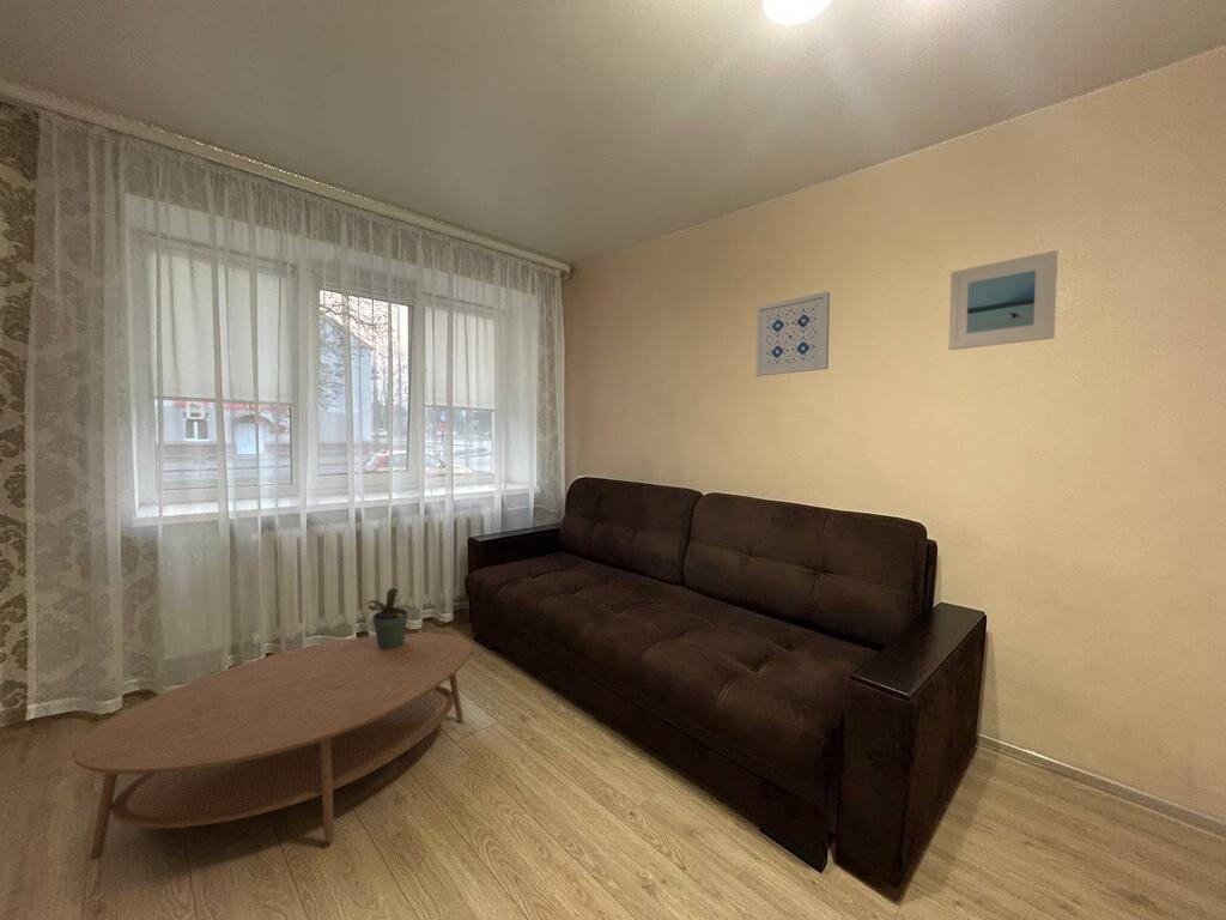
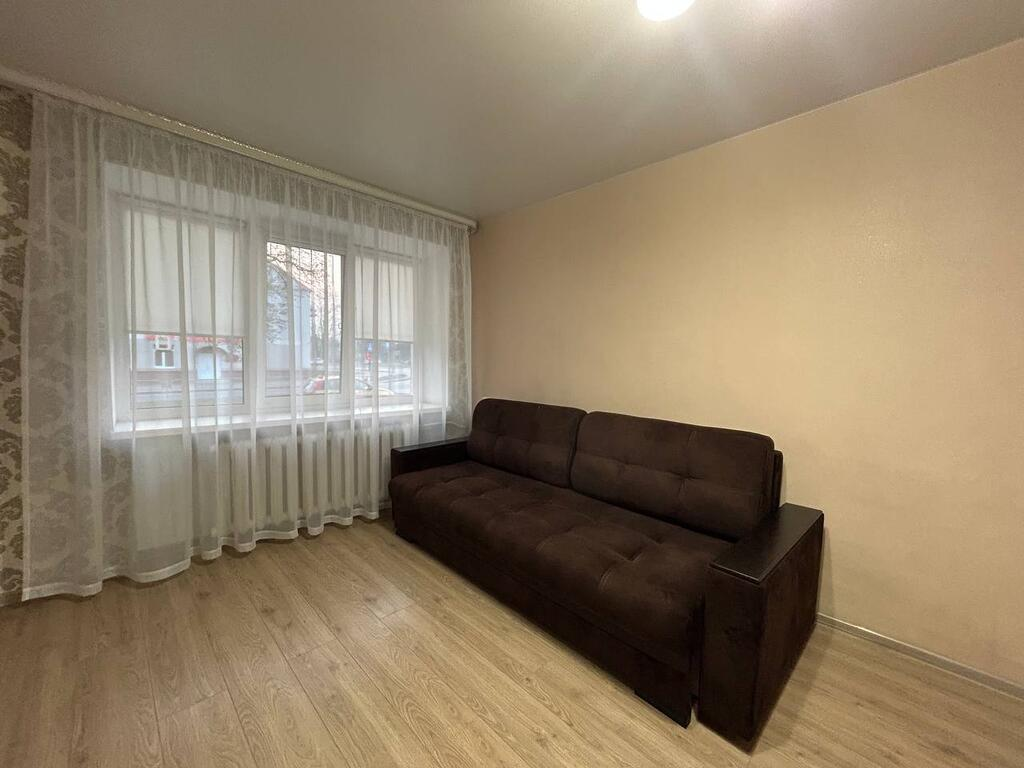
- coffee table (312, 728)
- potted plant (387, 616)
- wall art (790, 335)
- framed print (1000, 303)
